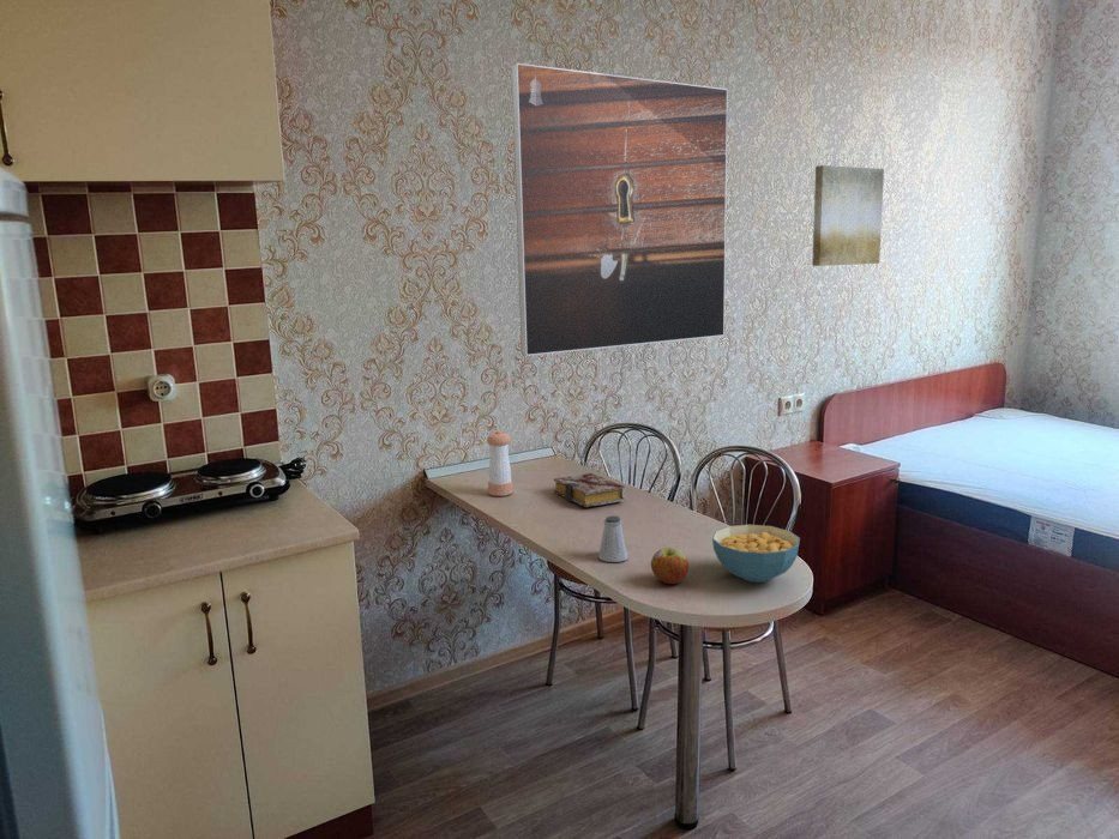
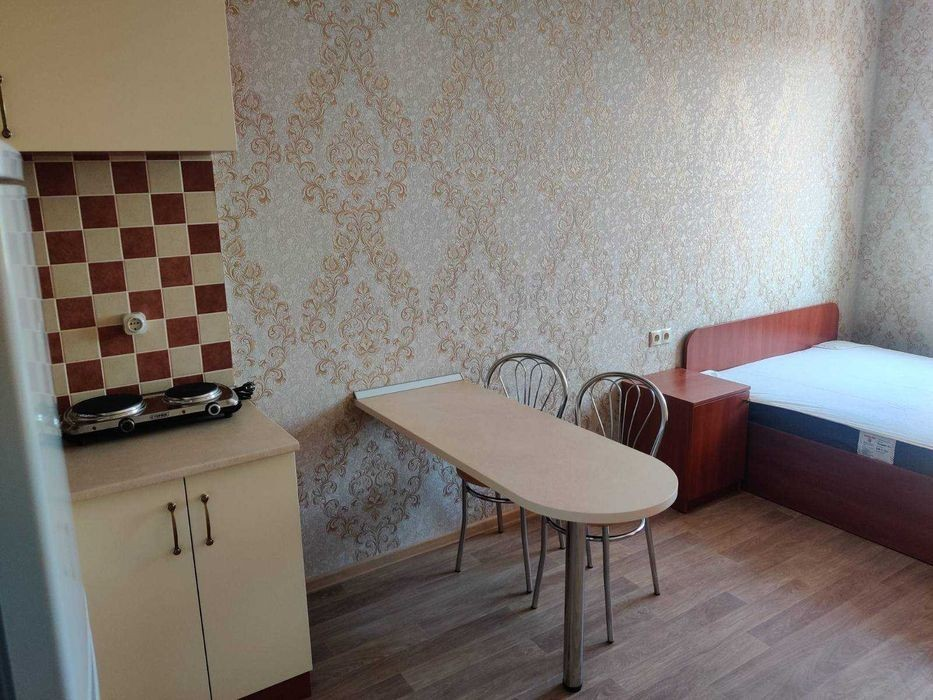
- apple (669, 565)
- wall art (848, 216)
- saltshaker (613, 537)
- cereal bowl (754, 557)
- book (588, 488)
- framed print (630, 215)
- pepper shaker (499, 461)
